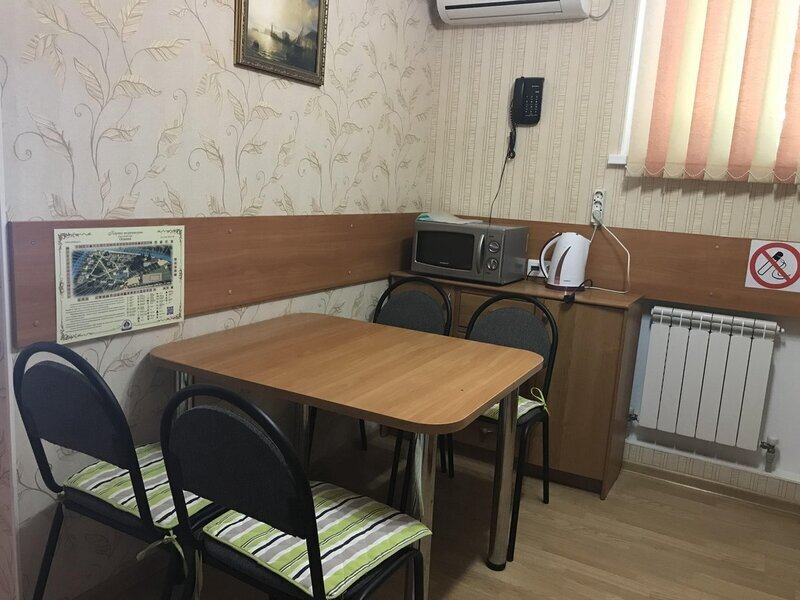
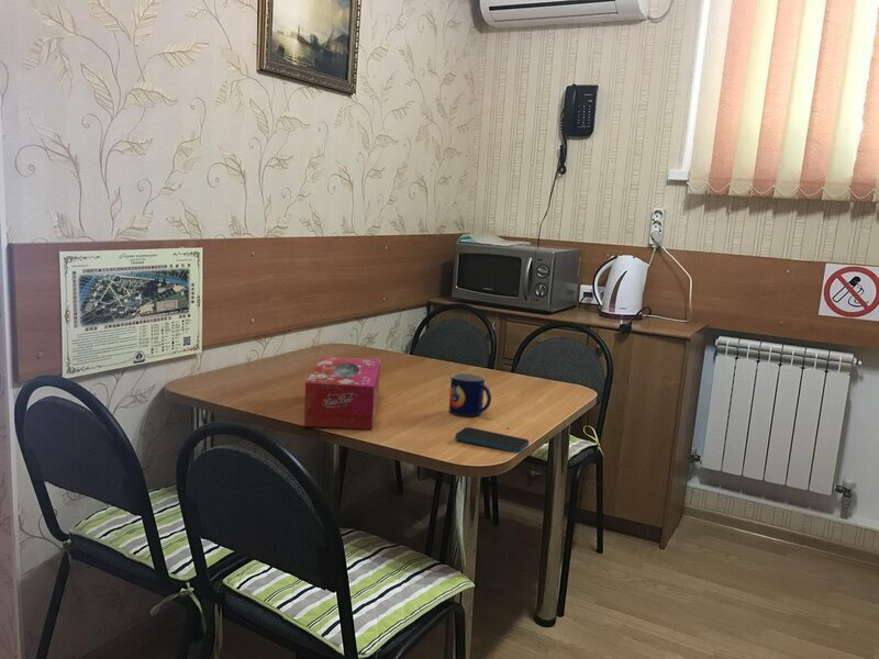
+ tissue box (345, 390)
+ smartphone (491, 439)
+ mug (471, 395)
